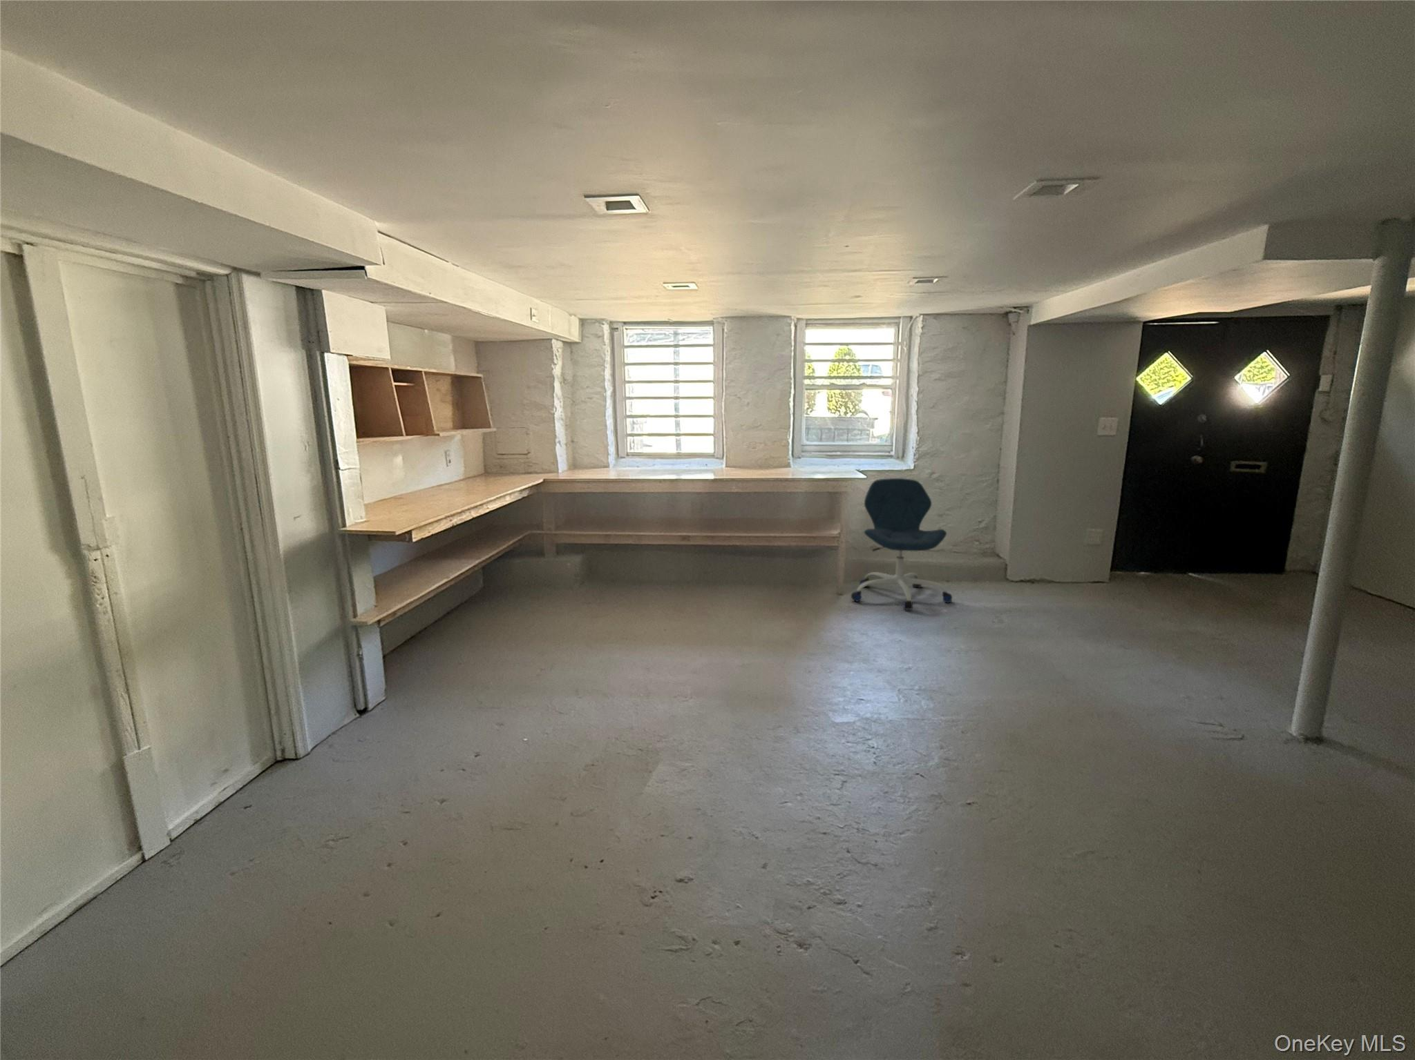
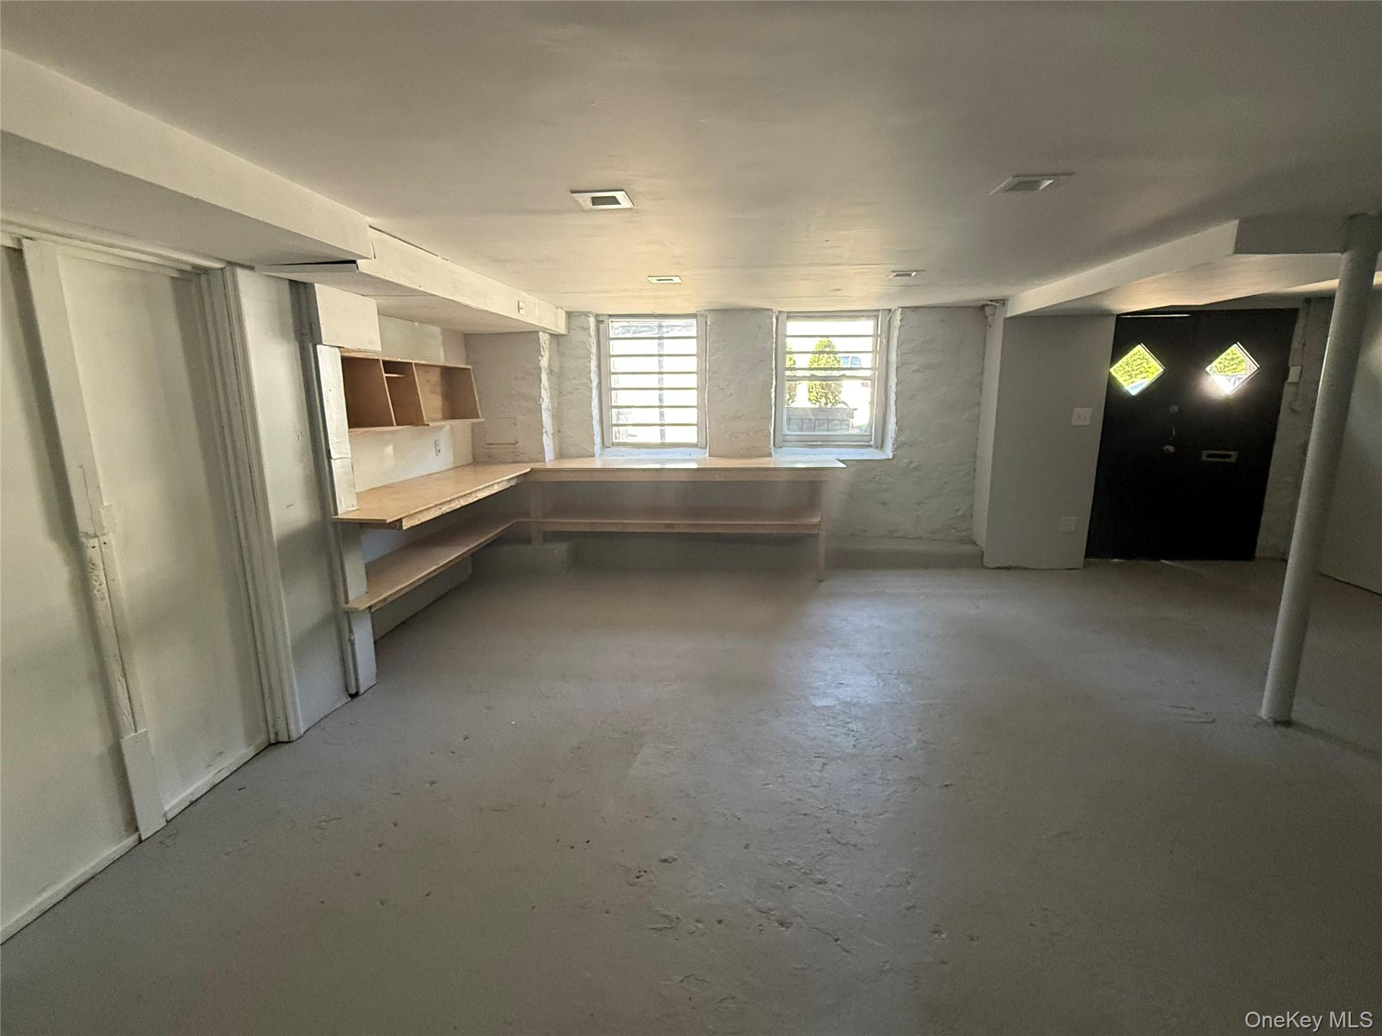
- office chair (901, 540)
